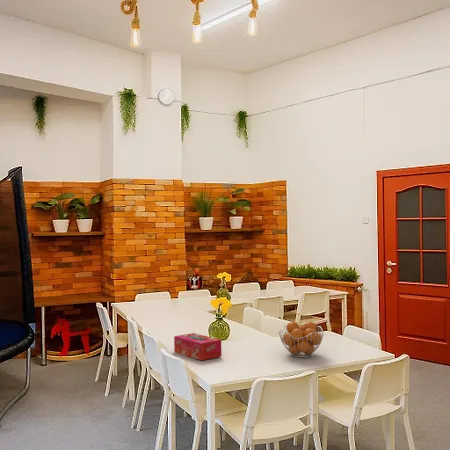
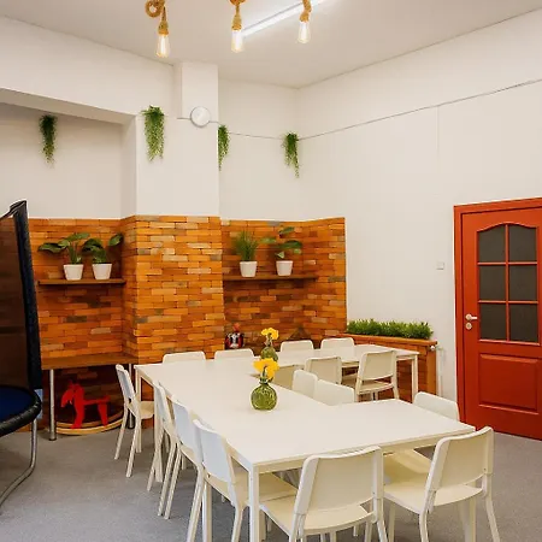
- fruit basket (301, 338)
- tissue box (197, 346)
